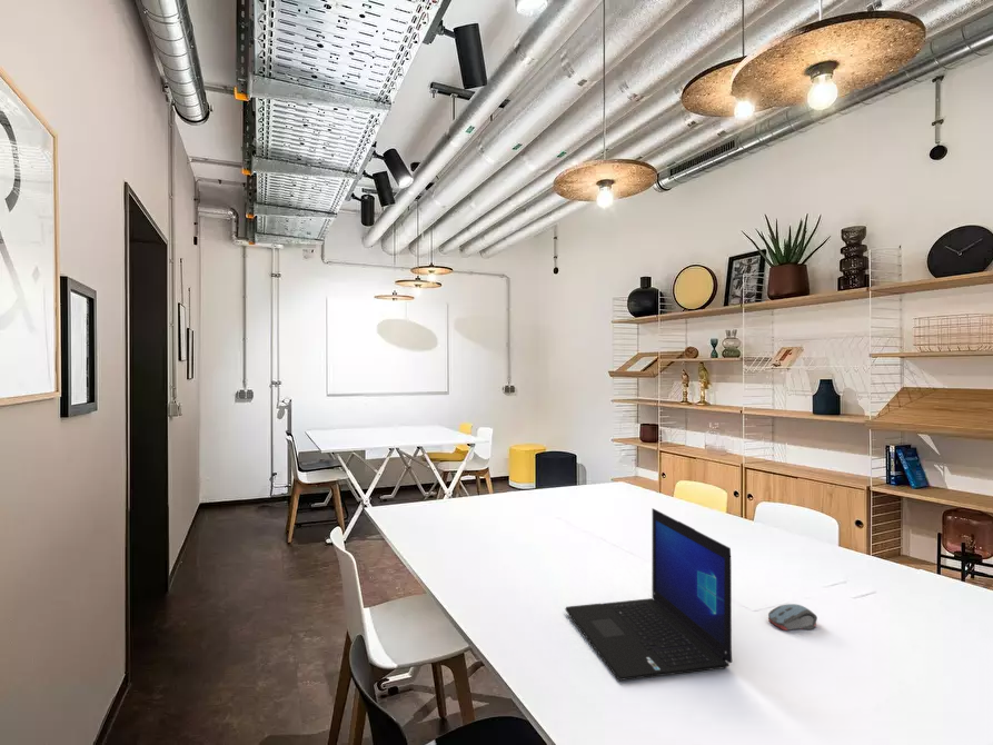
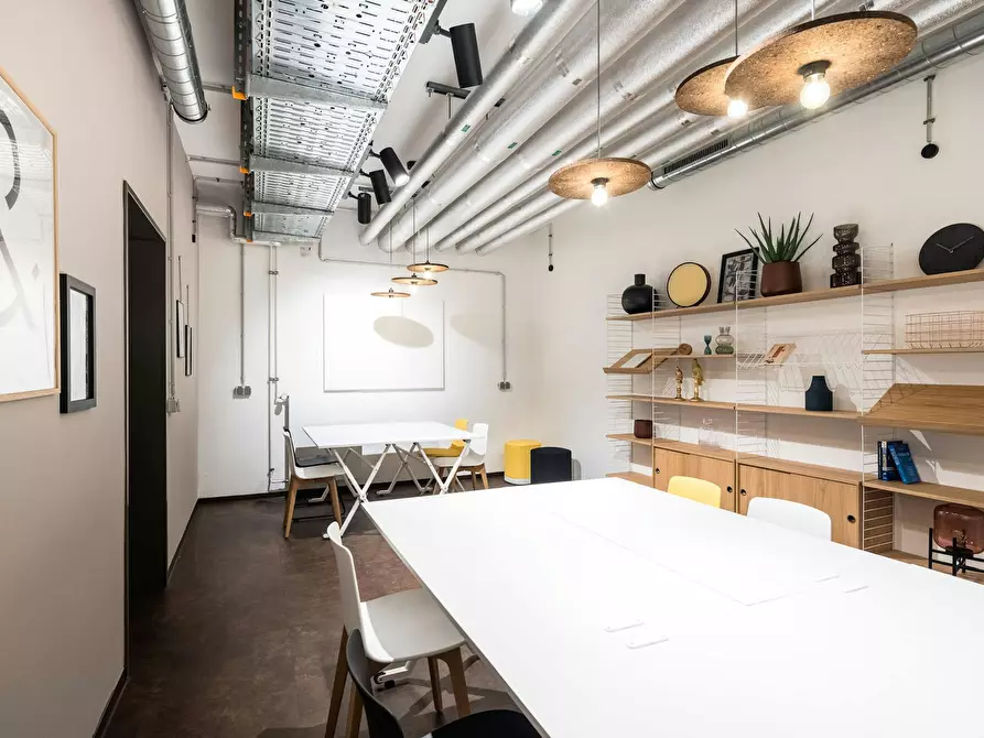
- laptop (653, 583)
- computer mouse (793, 615)
